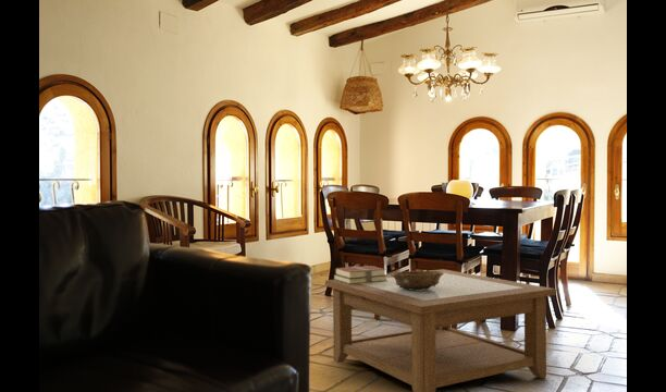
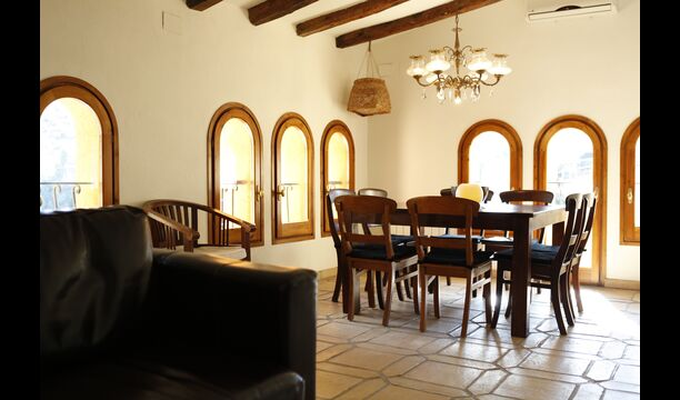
- coffee table (434, 326)
- decorative bowl (417, 279)
- books (360, 273)
